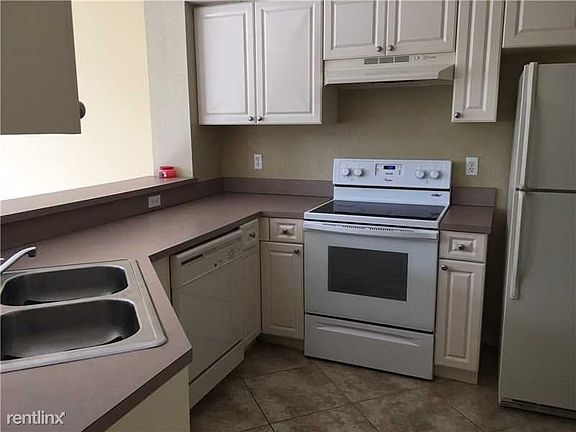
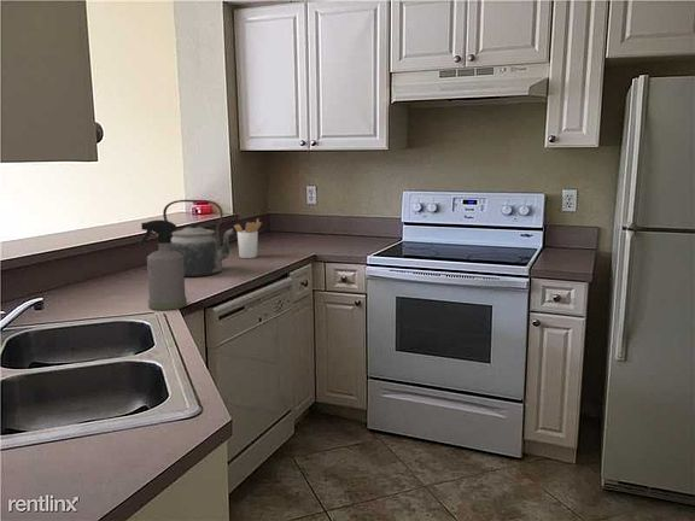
+ kettle (199, 235)
+ spray bottle (162, 263)
+ utensil holder (250, 238)
